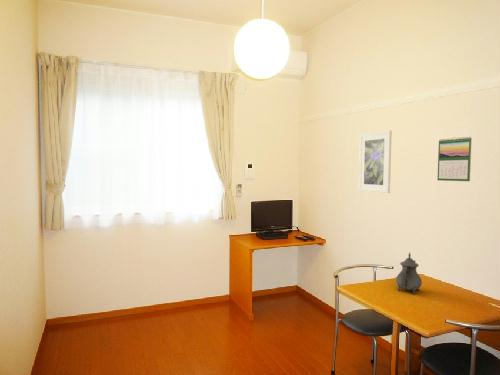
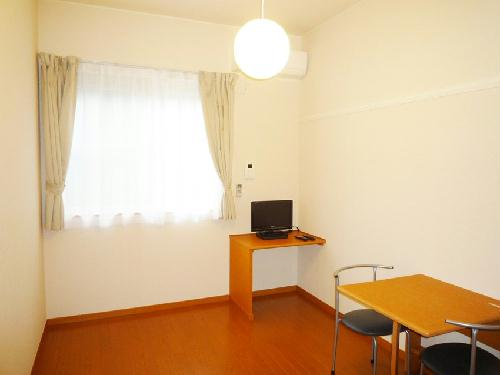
- teapot (409, 271)
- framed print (374, 162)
- calendar (453, 159)
